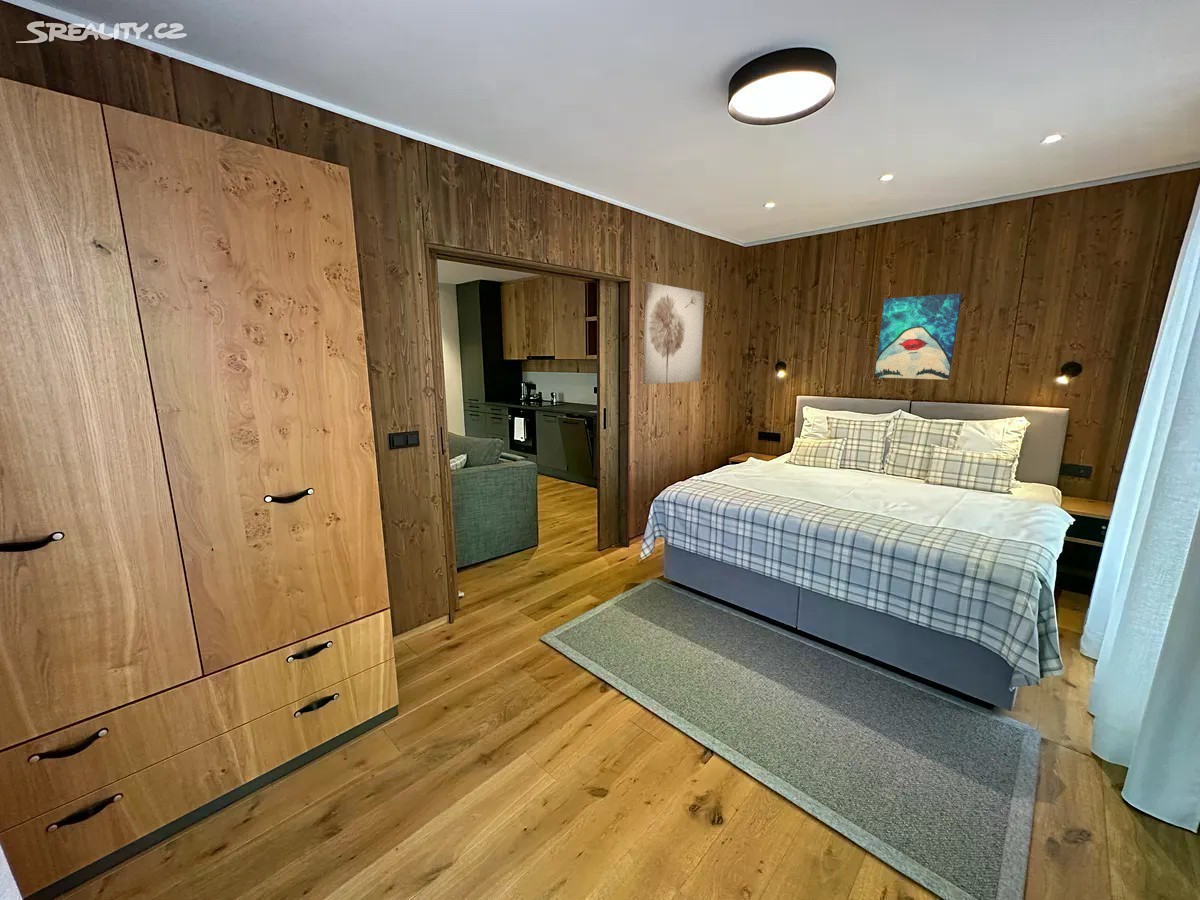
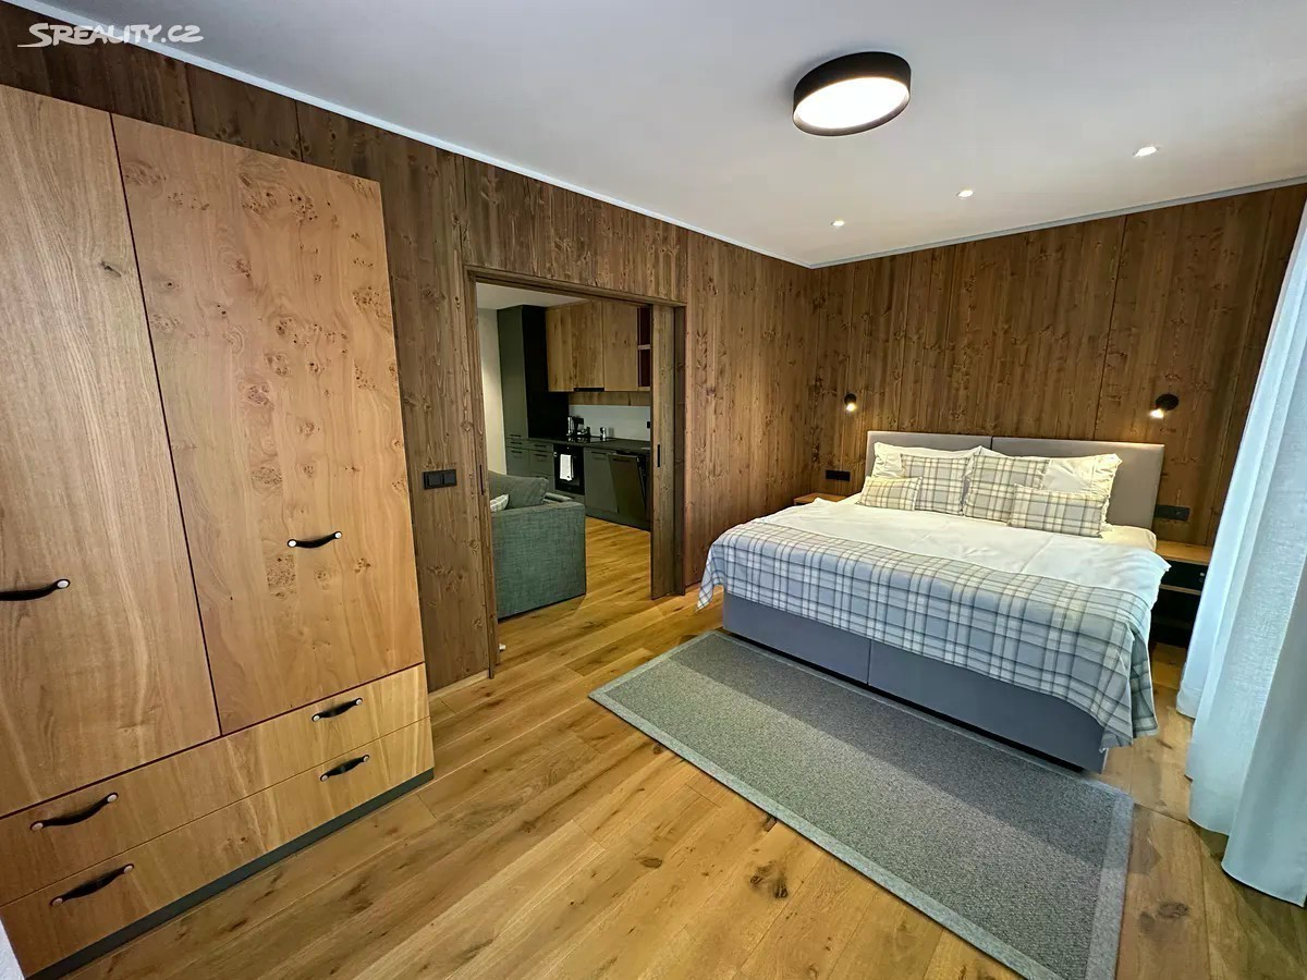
- wall art (675, 336)
- wall art (915, 338)
